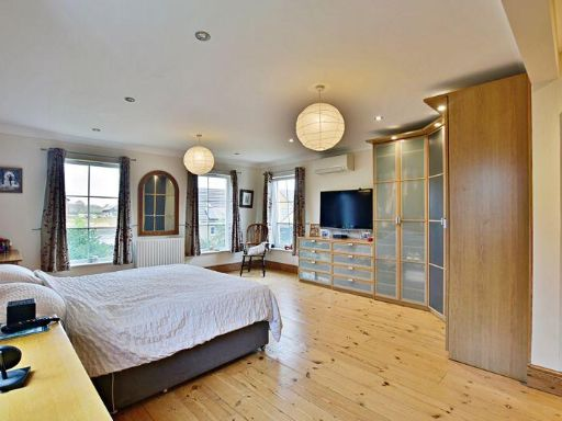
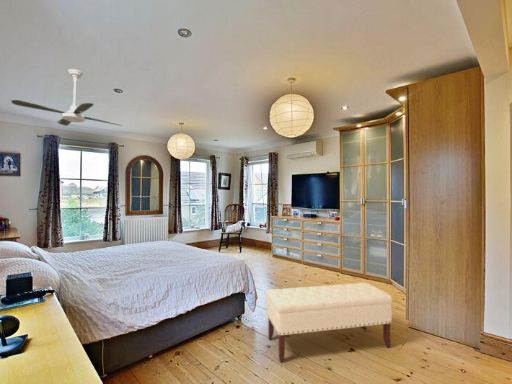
+ bench (327, 316)
+ ceiling fan (74, 95)
